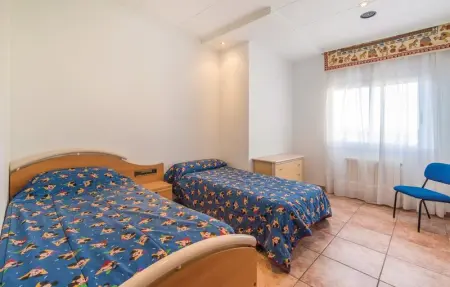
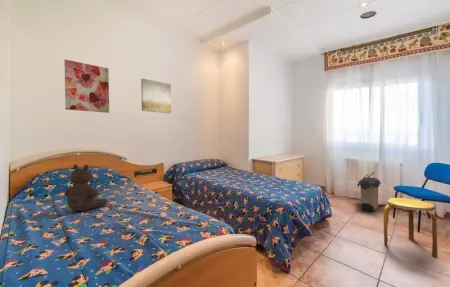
+ laundry hamper (368, 189)
+ wall art (88, 87)
+ stool (409, 223)
+ wall art (156, 96)
+ teddy bear (87, 186)
